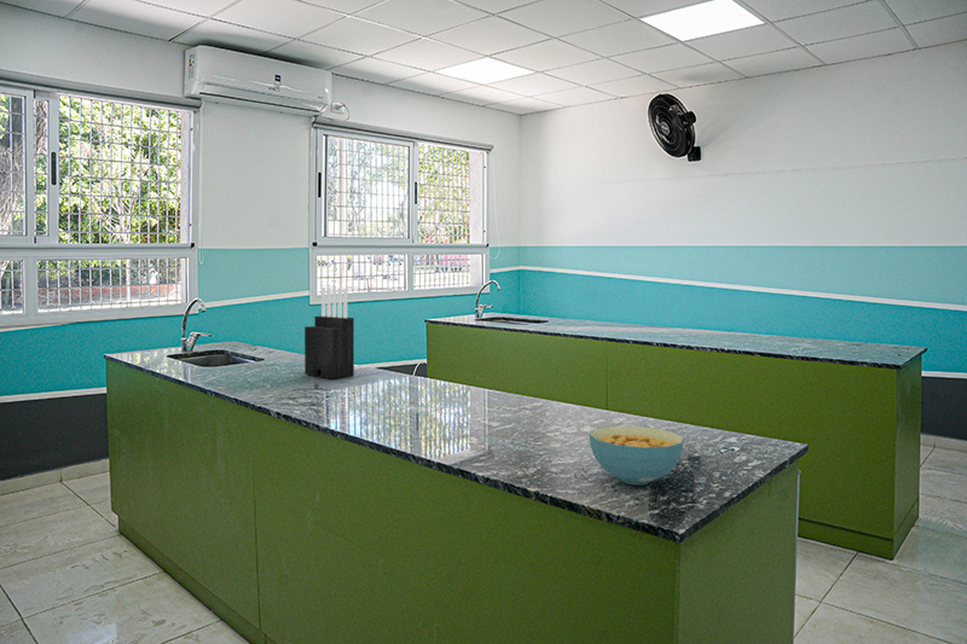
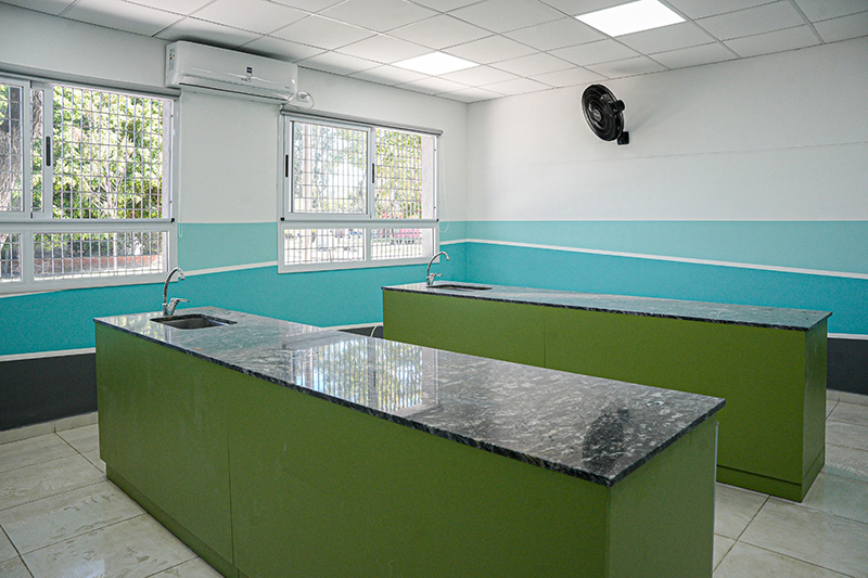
- cereal bowl (636, 458)
- knife block (326, 331)
